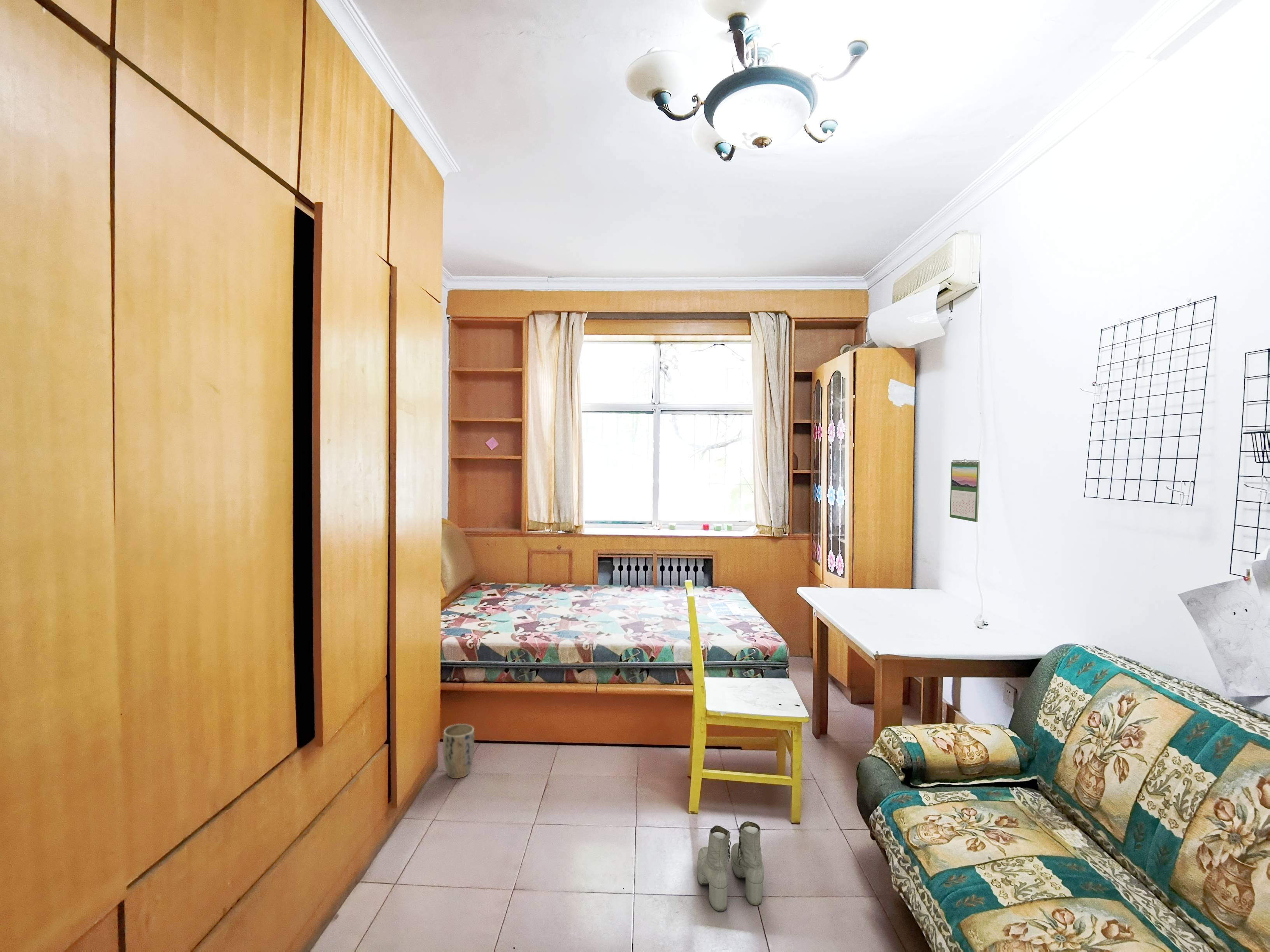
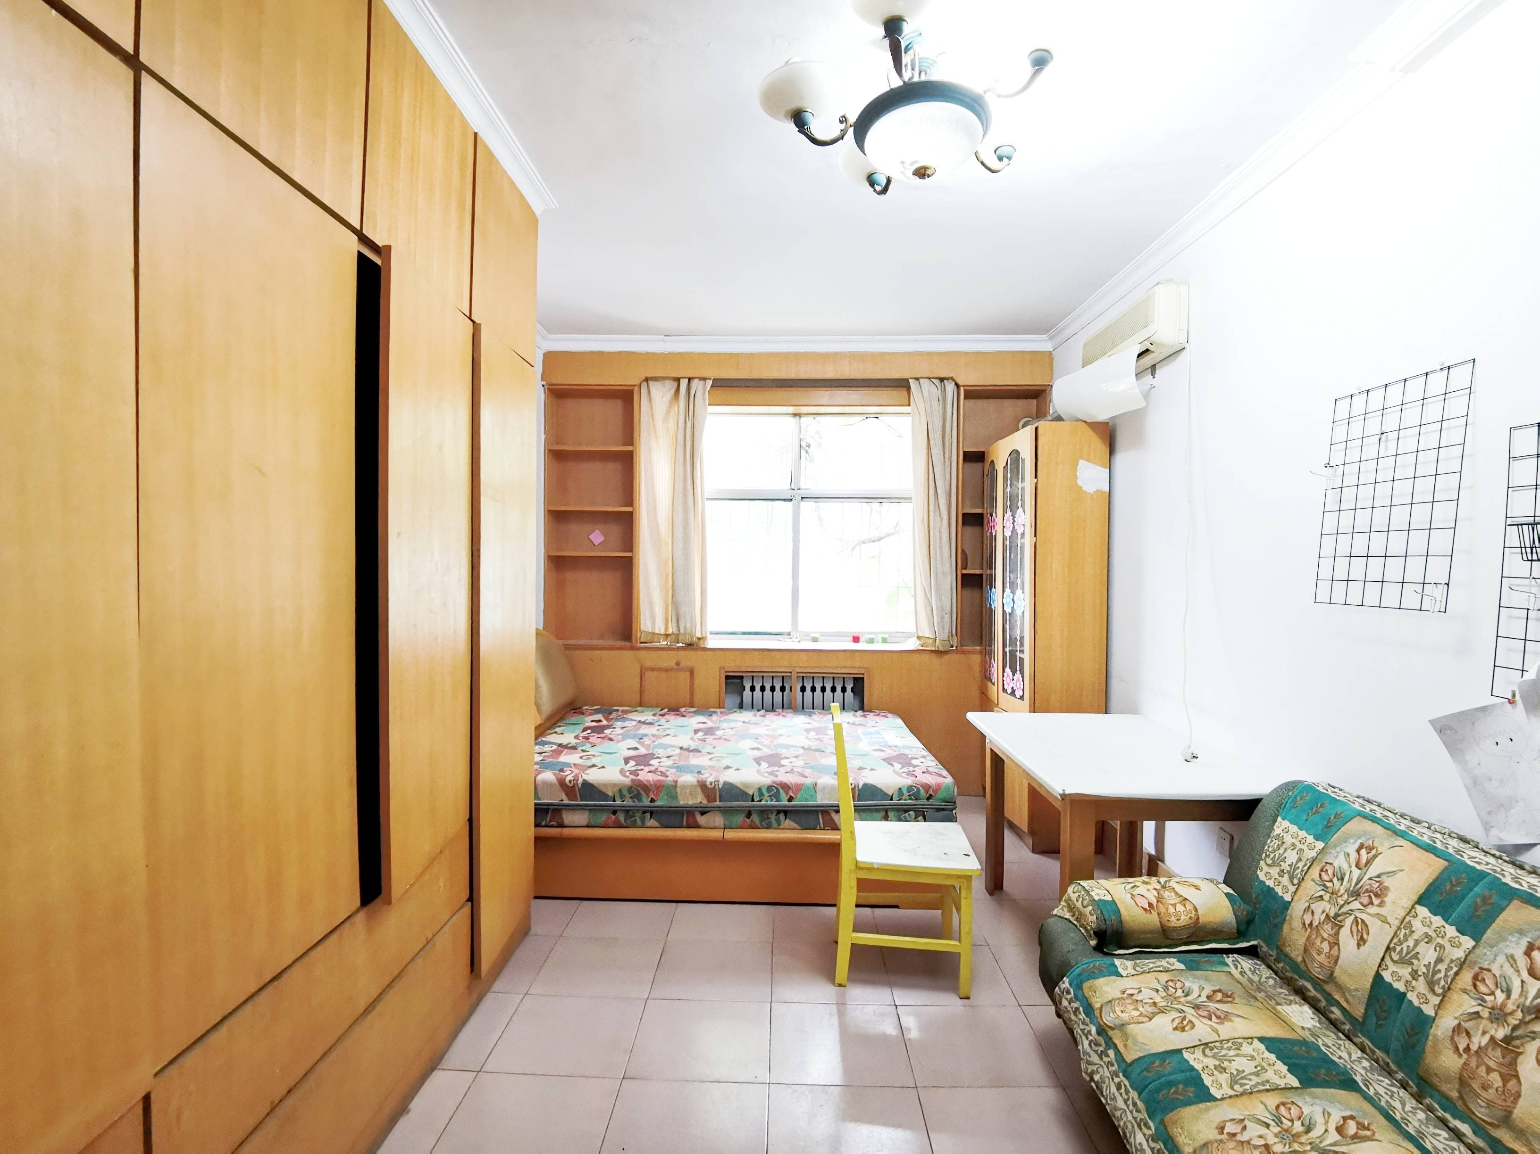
- boots (730, 852)
- calendar (964, 489)
- plant pot (458, 751)
